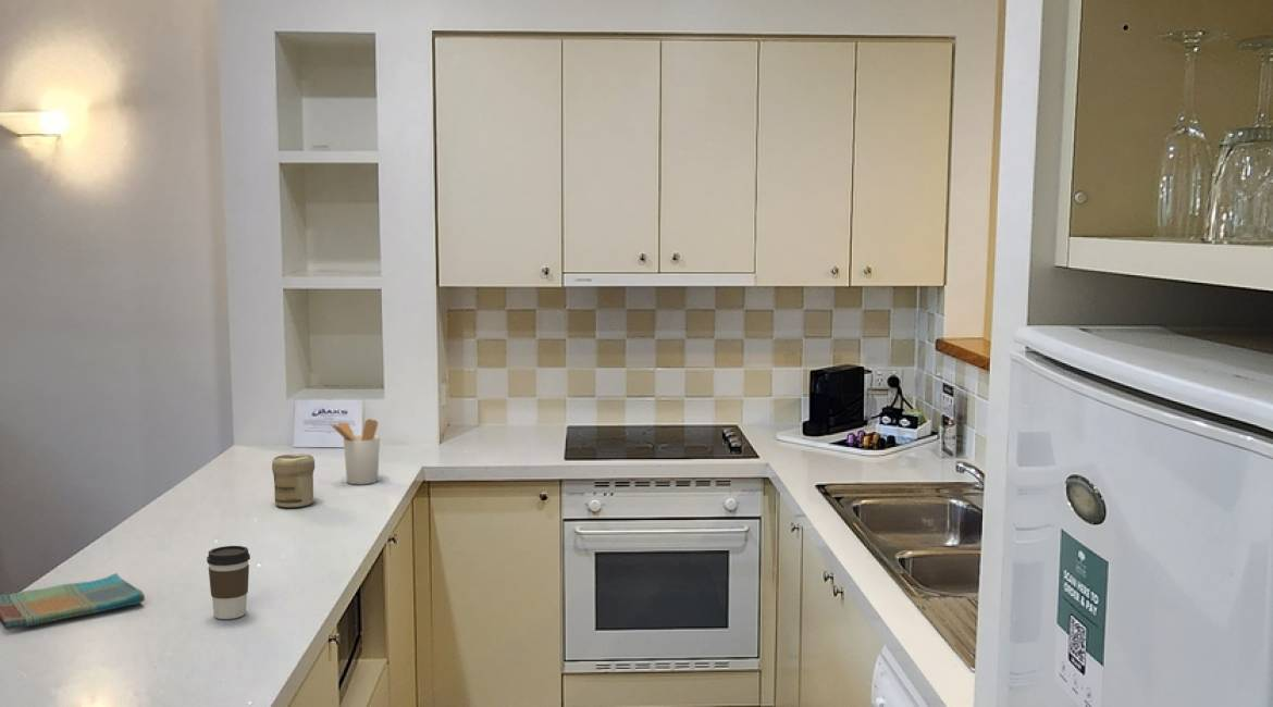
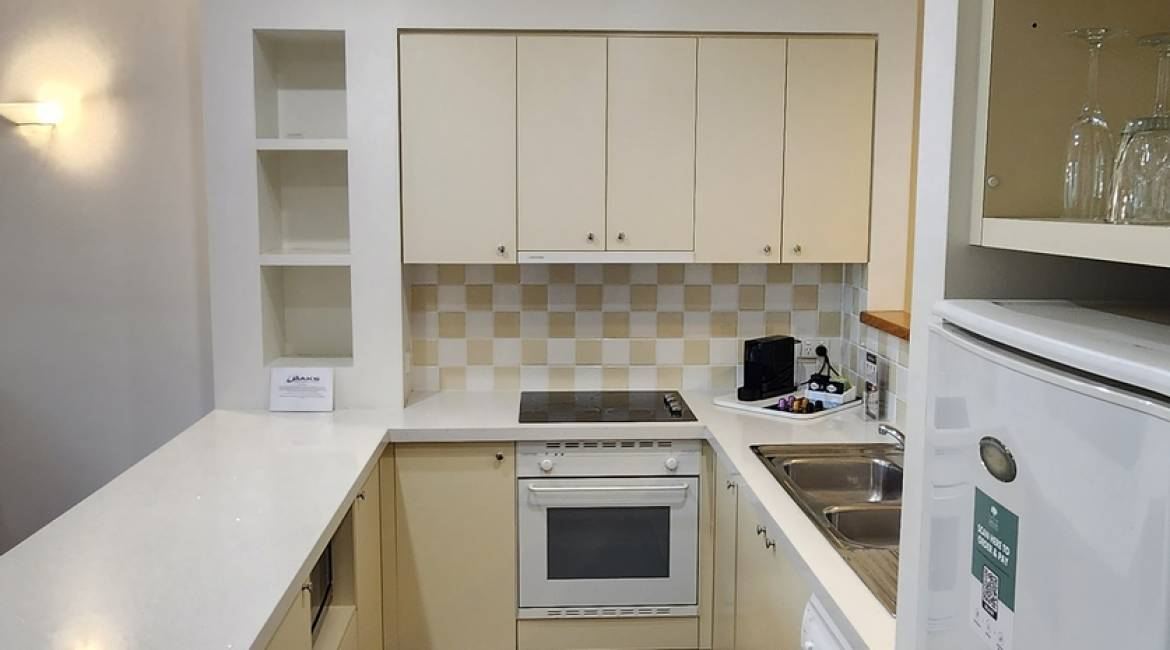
- jar (294, 480)
- coffee cup (228, 582)
- dish towel (66, 599)
- utensil holder (354, 449)
